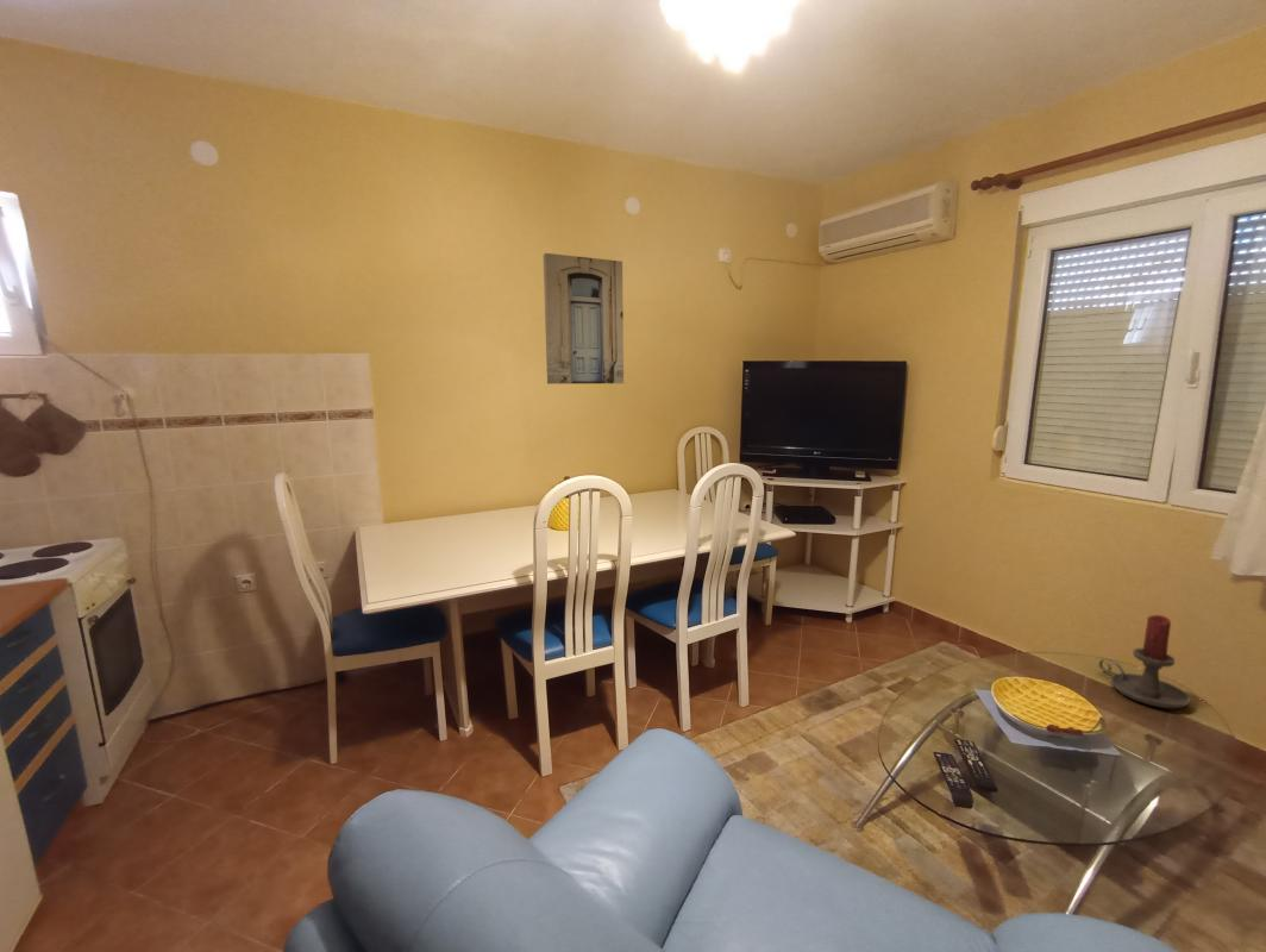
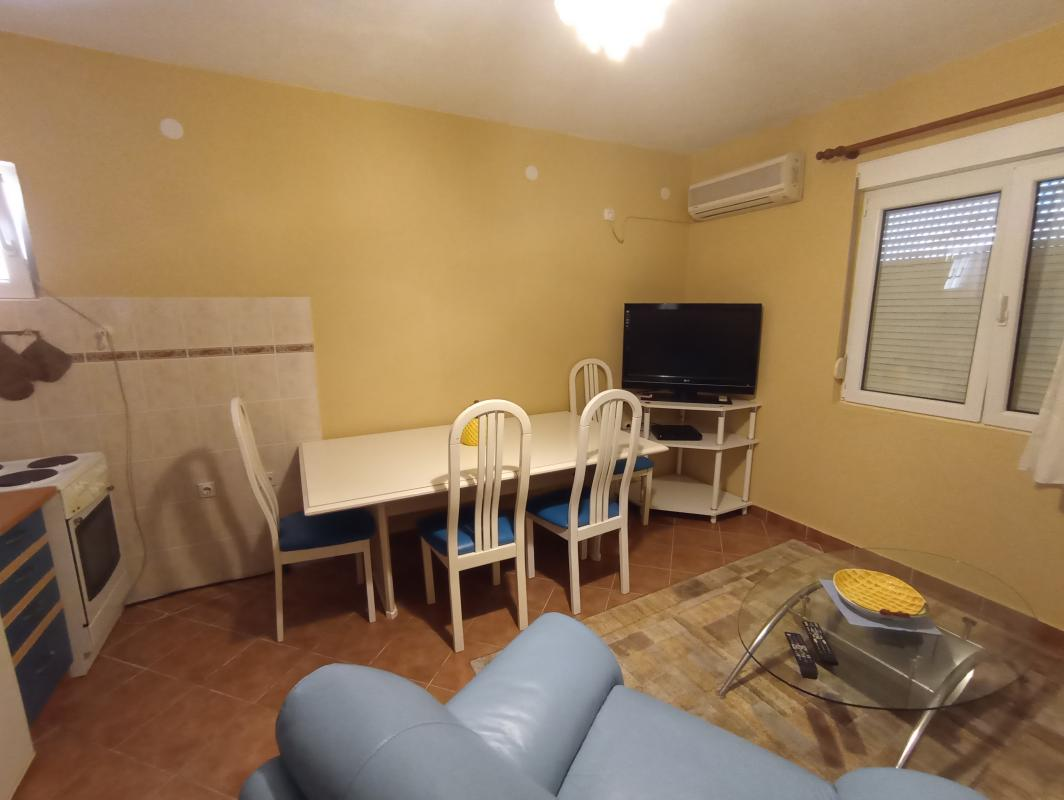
- wall art (584, 321)
- candle holder (1143, 652)
